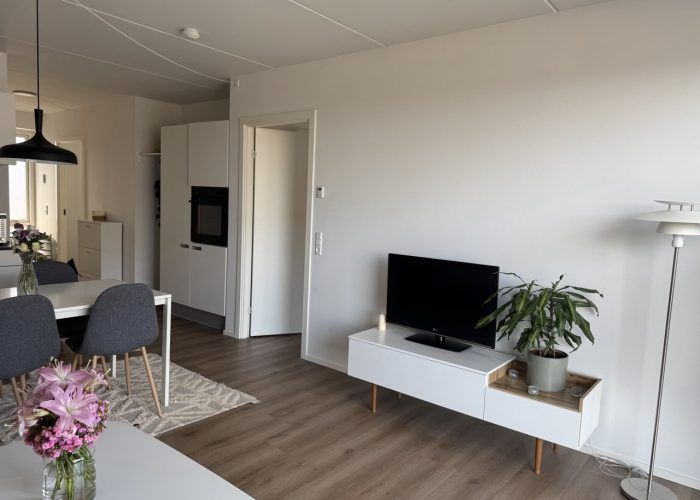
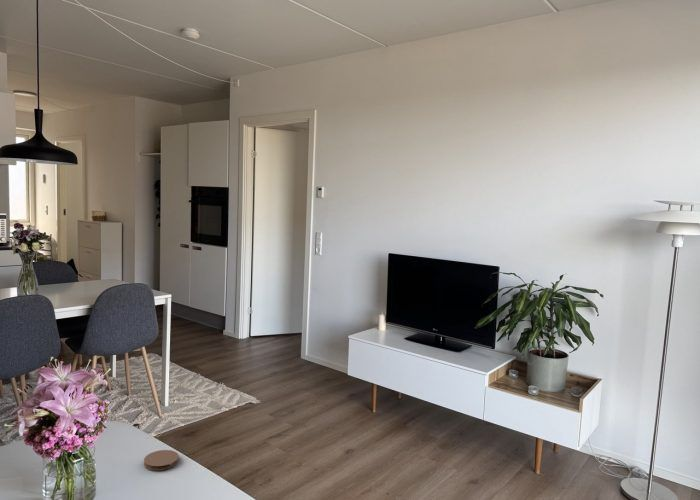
+ coaster (161, 459)
